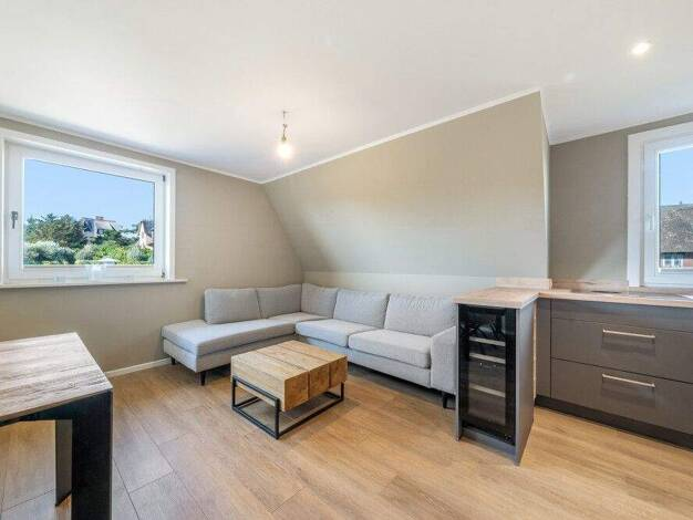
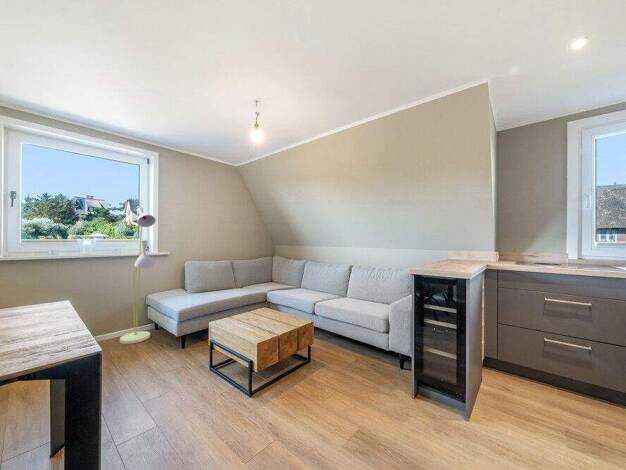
+ floor lamp (139, 273)
